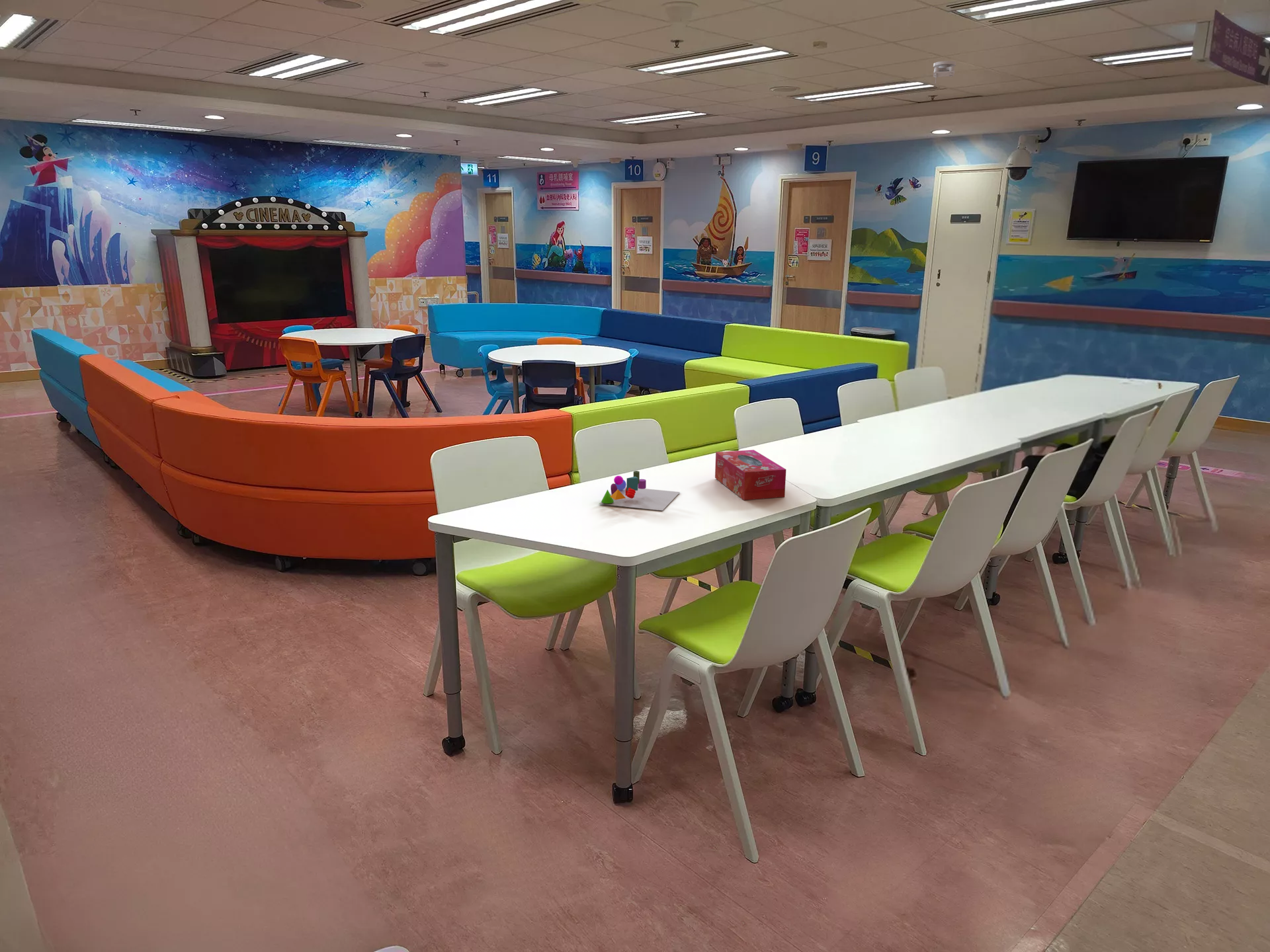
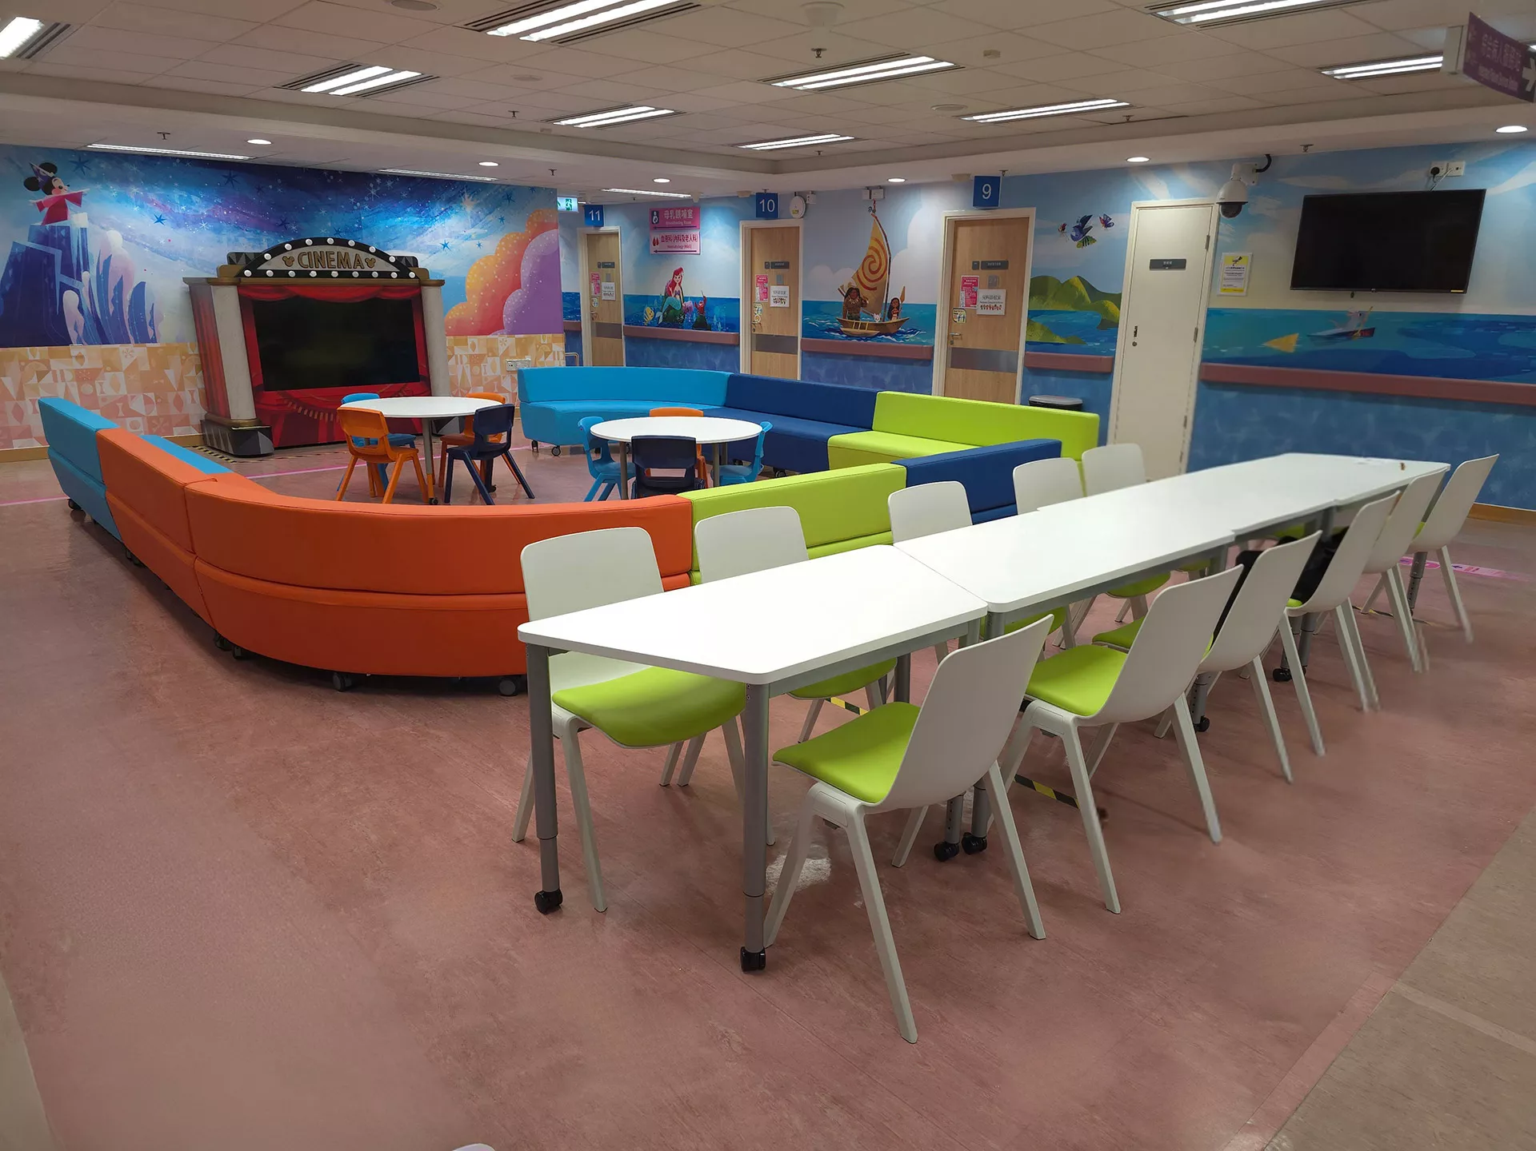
- smoke detector (943, 73)
- toy blocks (638, 485)
- tissue box (749, 473)
